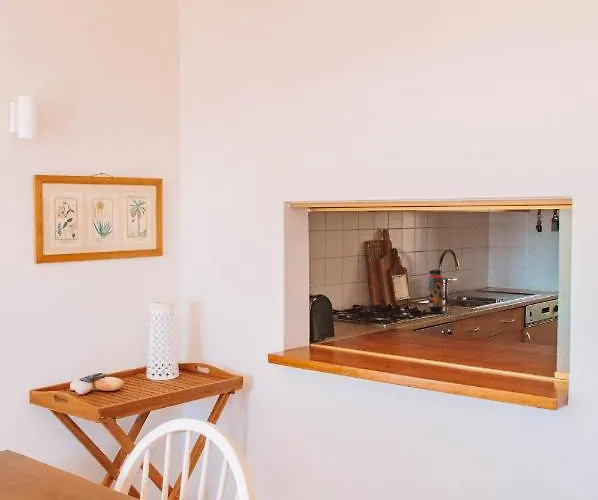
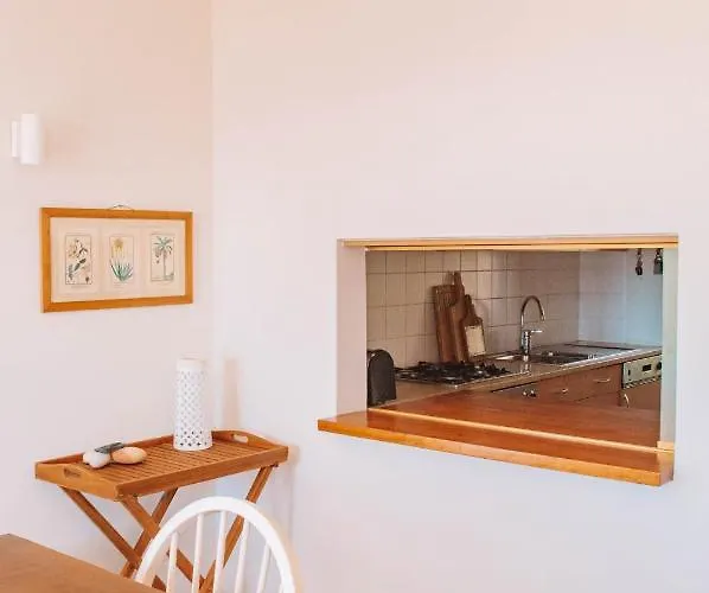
- canister (434, 289)
